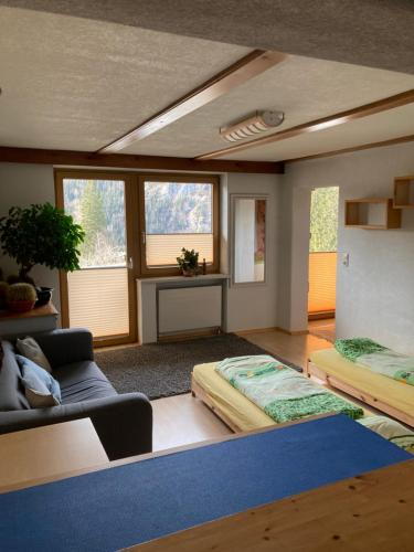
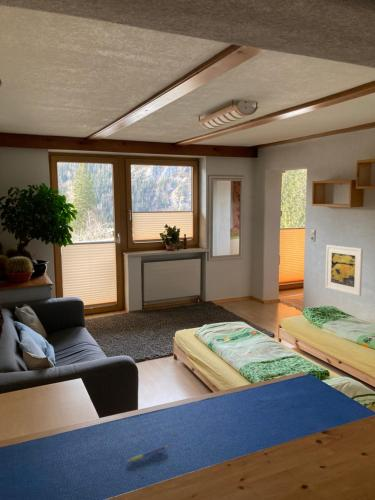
+ pen (147, 454)
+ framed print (343, 269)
